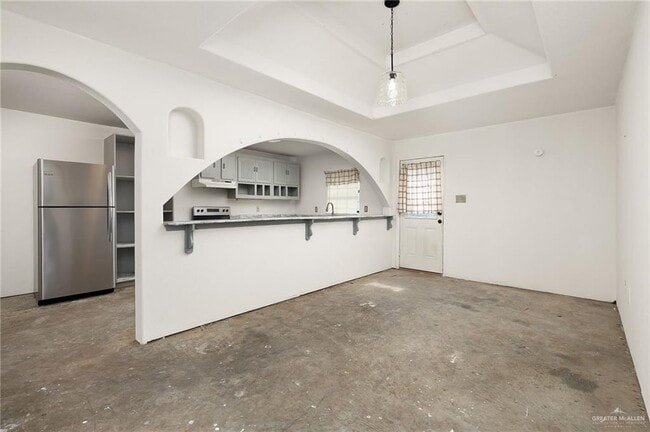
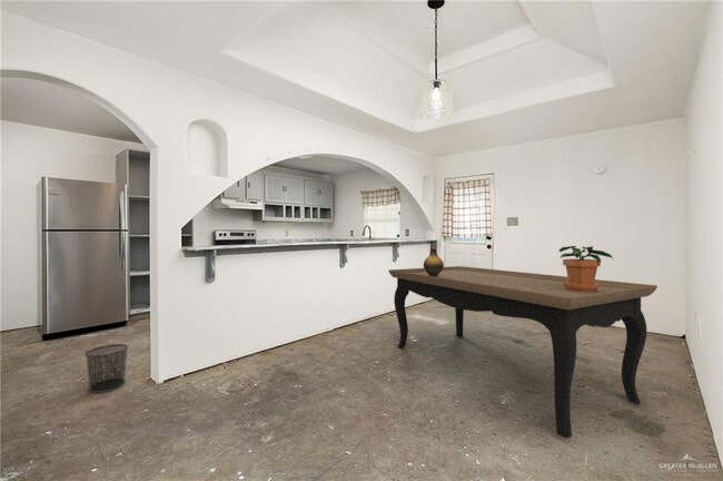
+ potted plant (585, 267)
+ ceramic jug (433, 259)
+ dining table (495, 314)
+ waste bin (107, 367)
